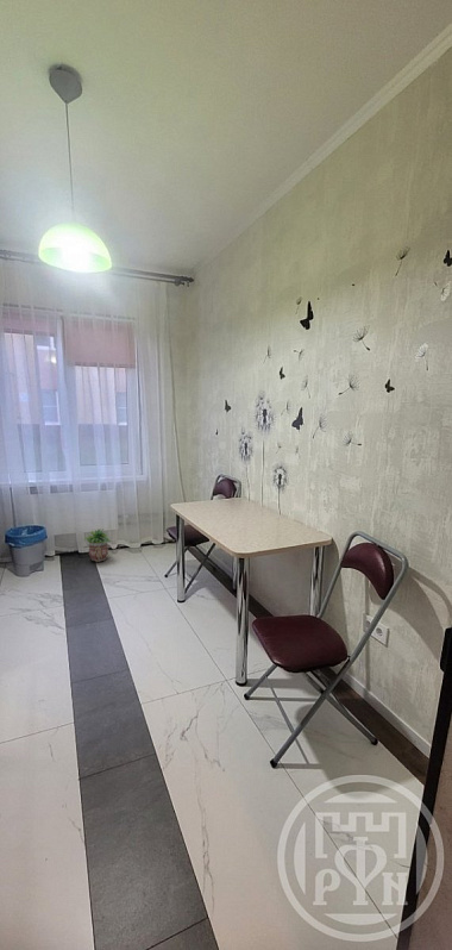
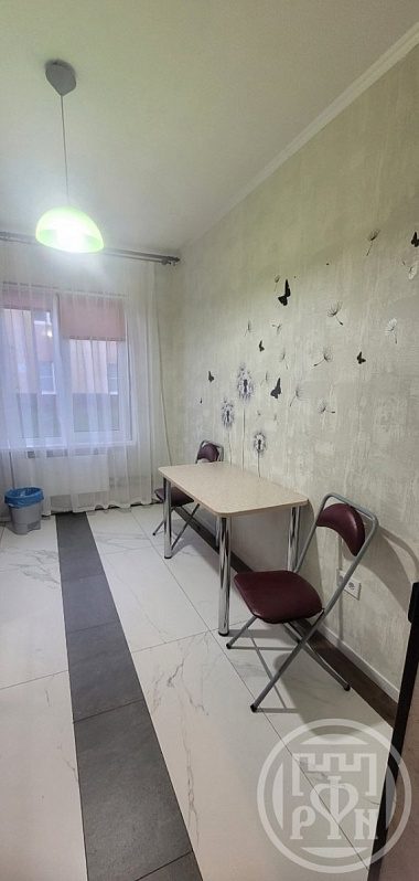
- potted plant (98, 543)
